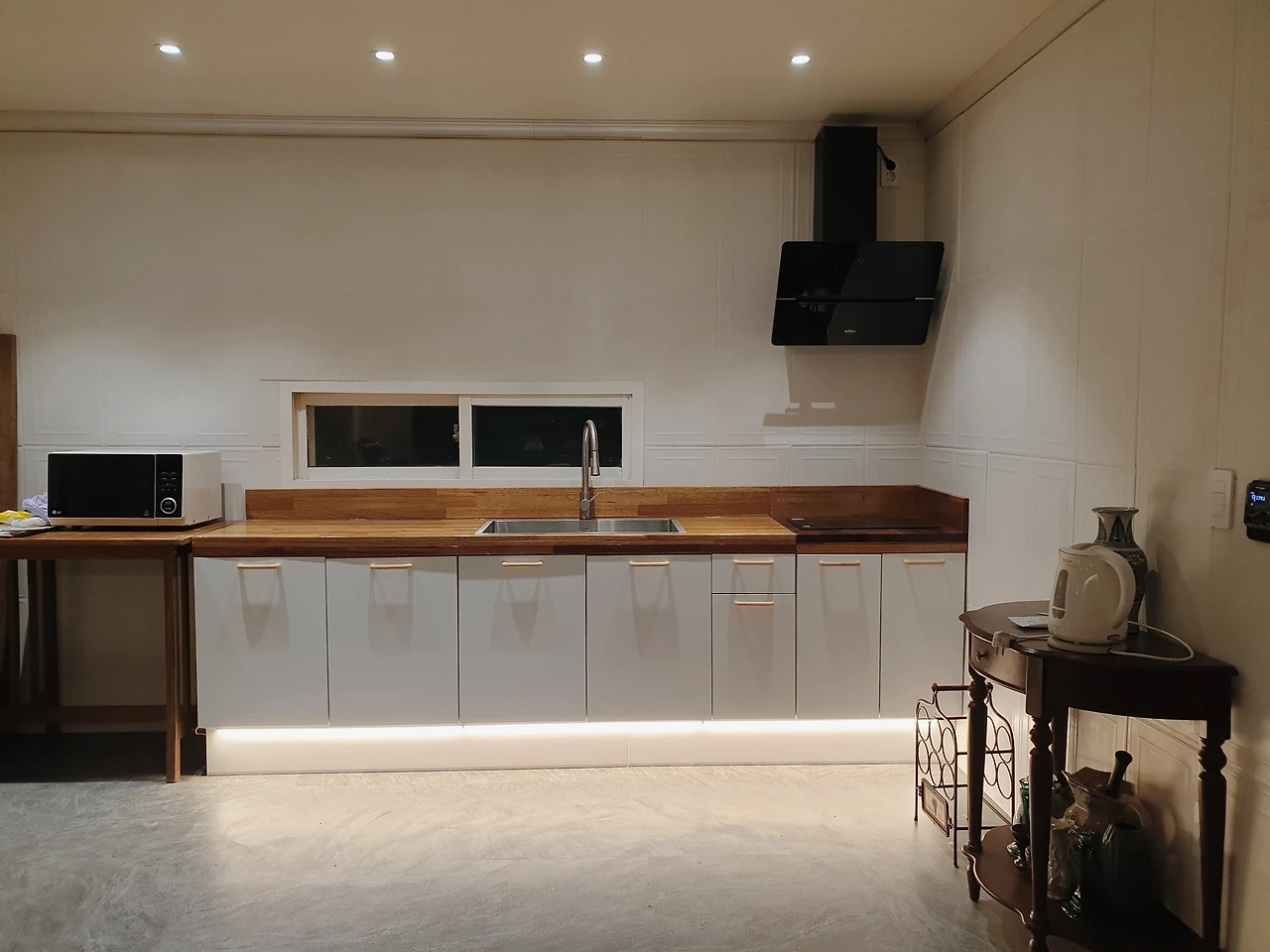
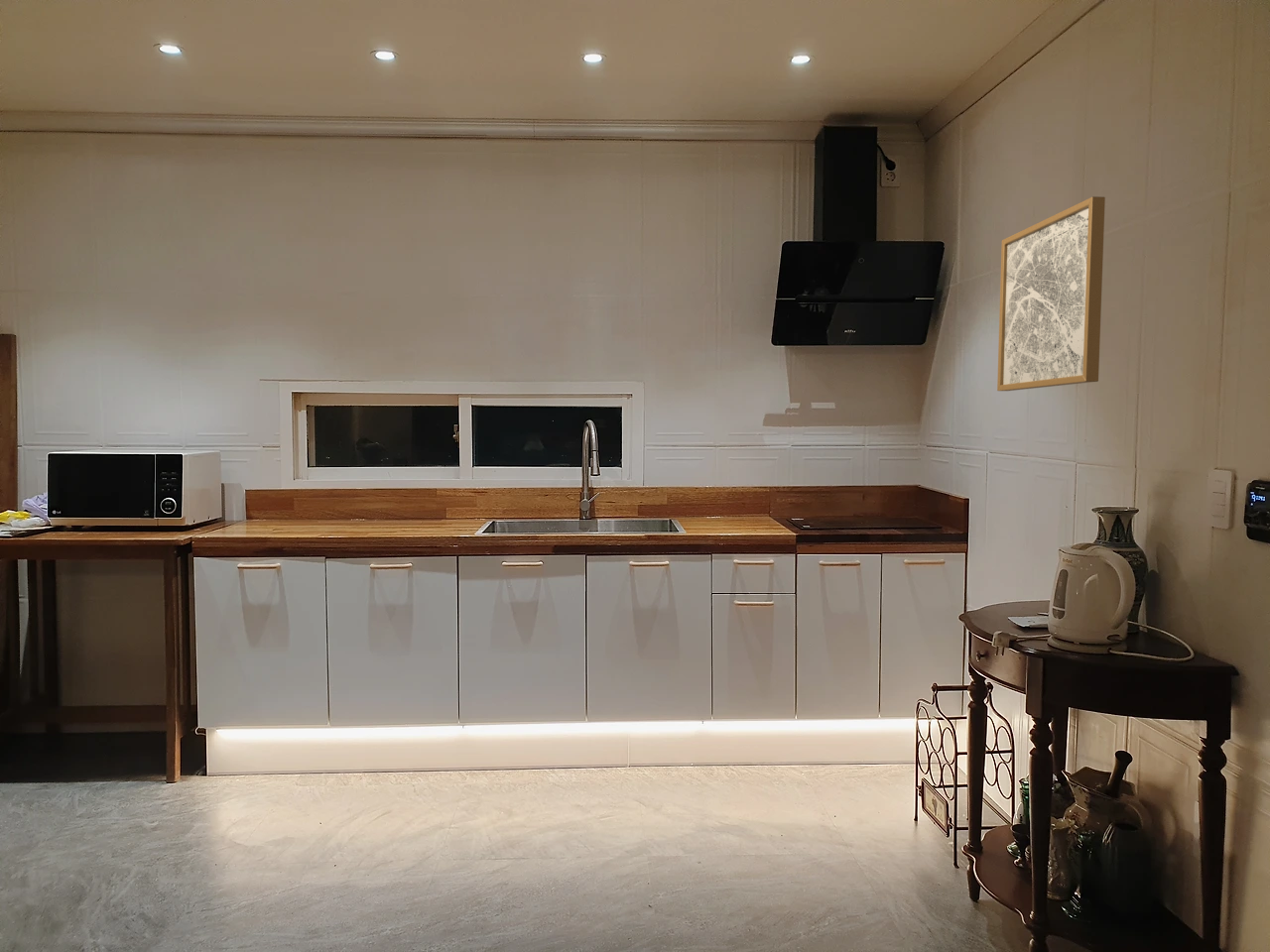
+ wall art (1045, 303)
